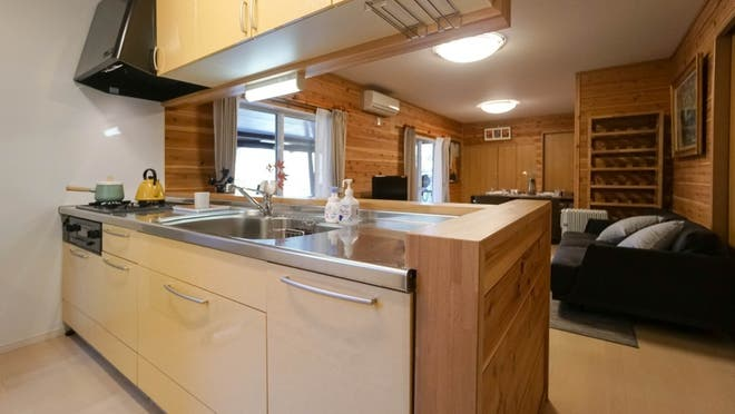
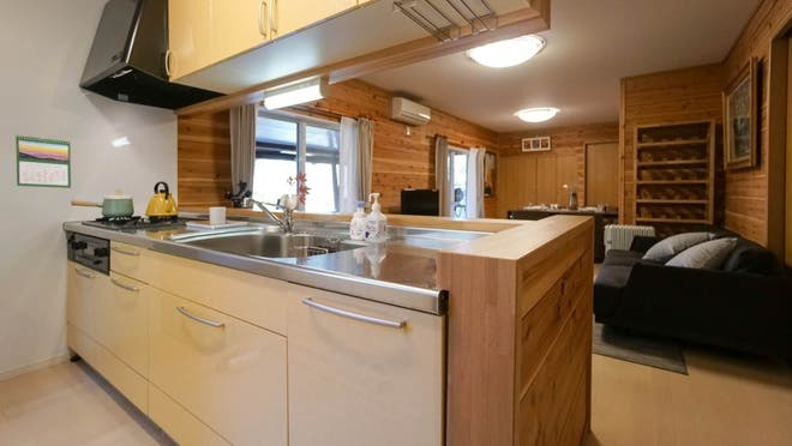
+ calendar (44, 162)
